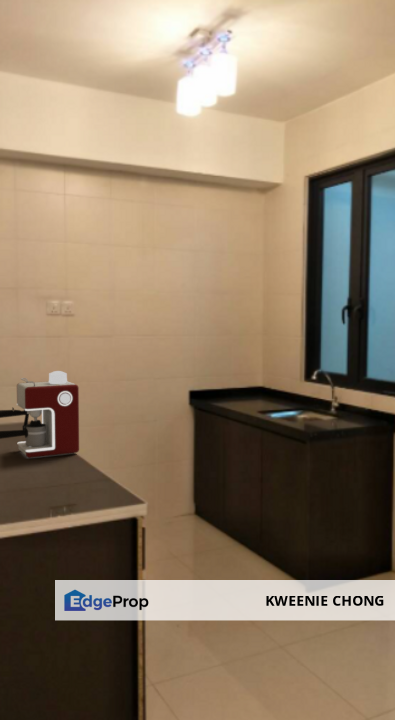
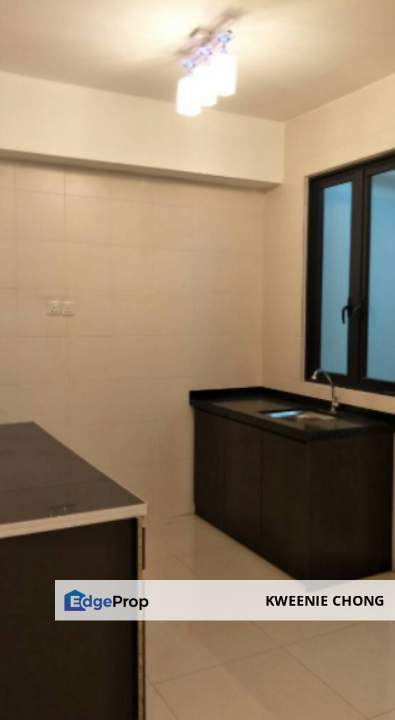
- coffee maker (35, 412)
